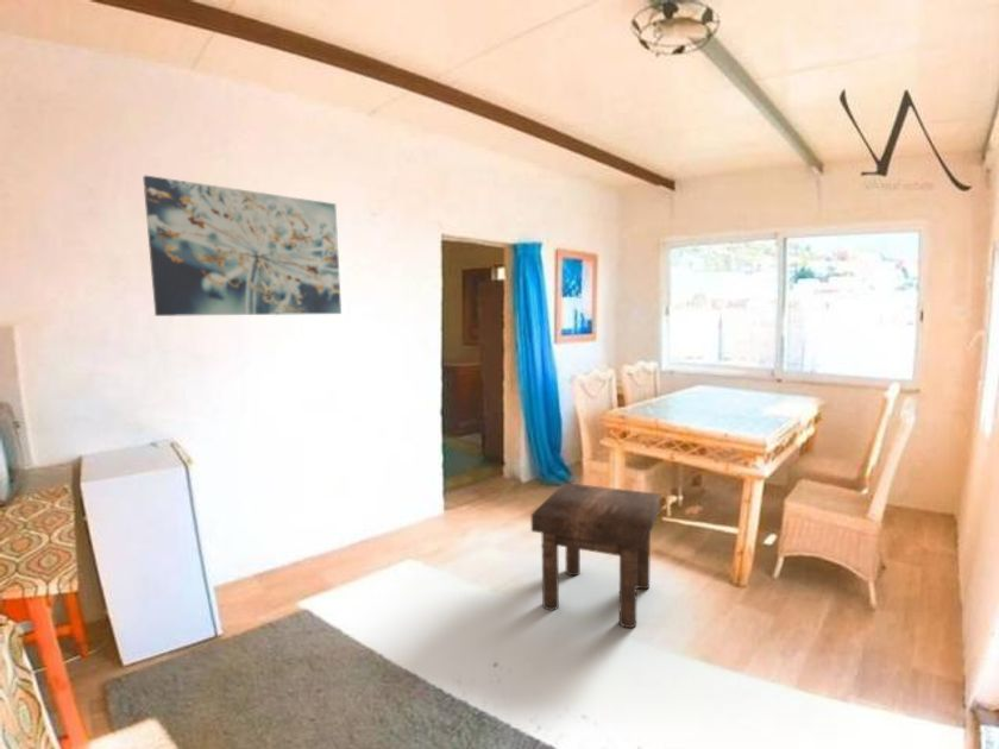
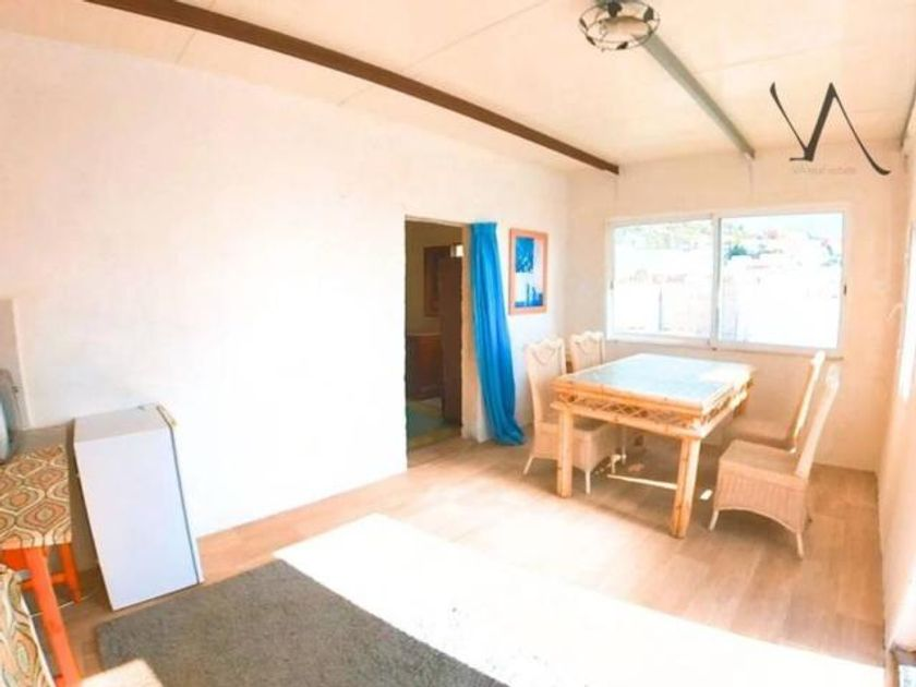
- stool (598, 549)
- wall art (255, 253)
